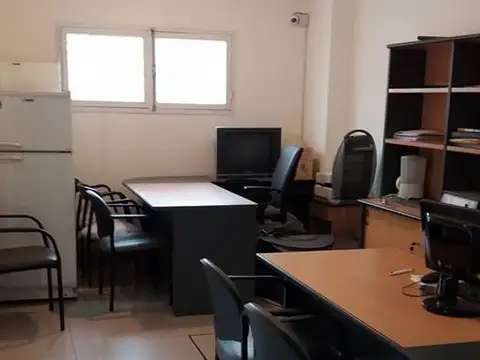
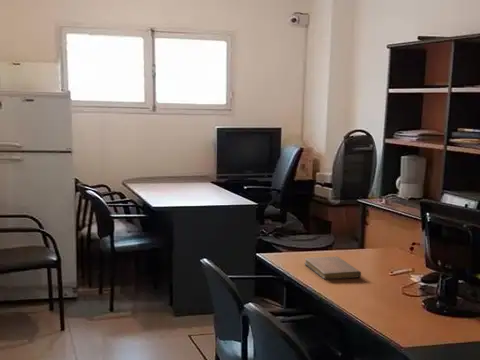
+ notebook (331, 267)
